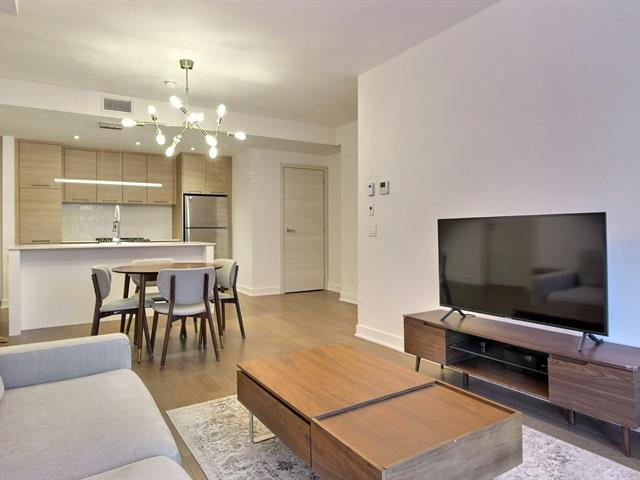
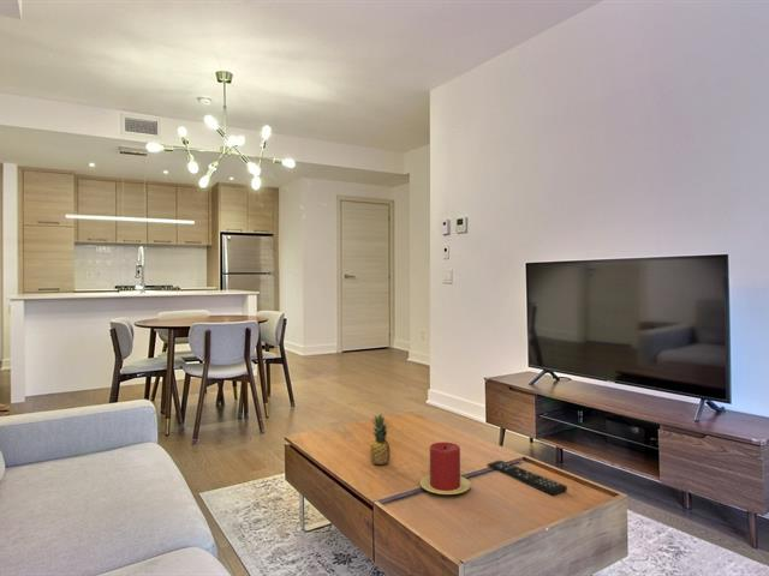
+ remote control (524, 475)
+ candle (445, 467)
+ fruit (380, 438)
